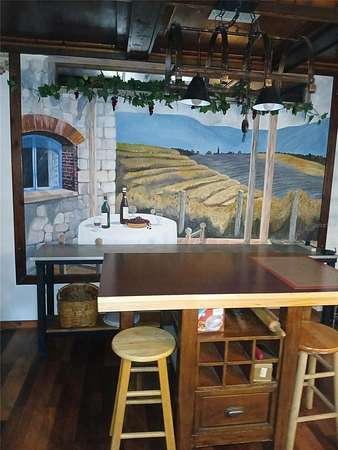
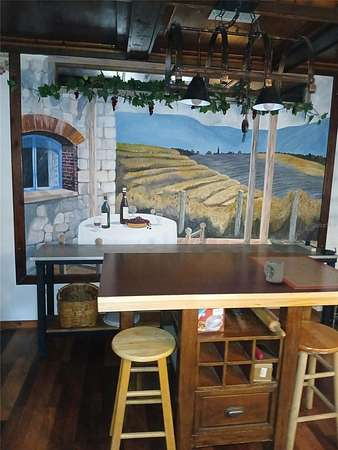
+ mug (272, 270)
